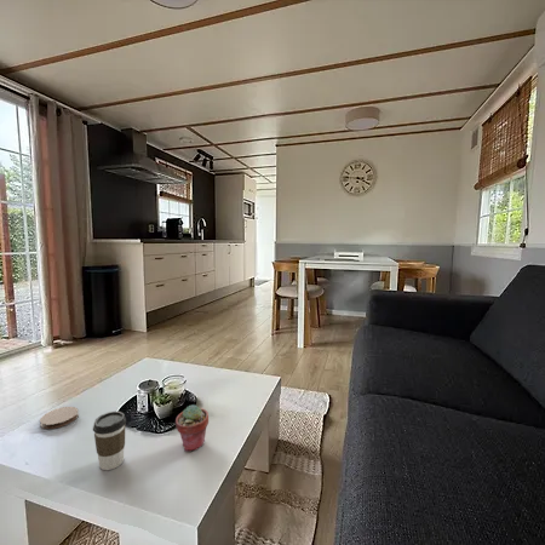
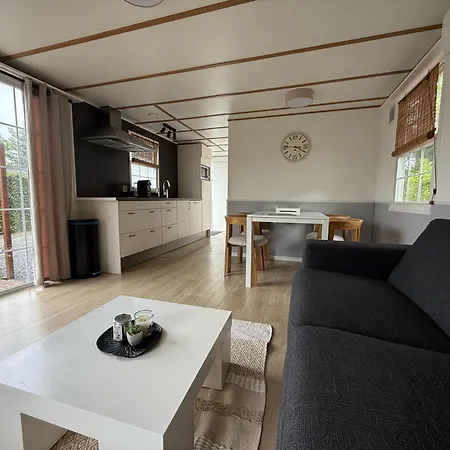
- coaster (59, 417)
- coffee cup (110, 440)
- potted succulent (193, 424)
